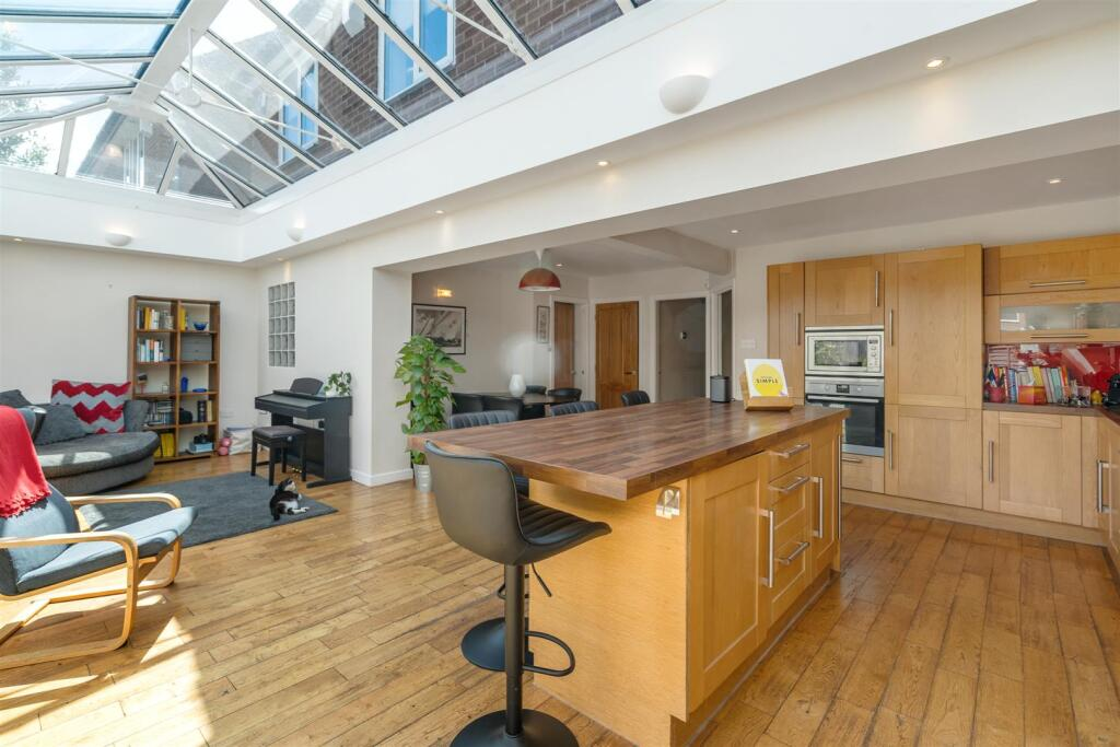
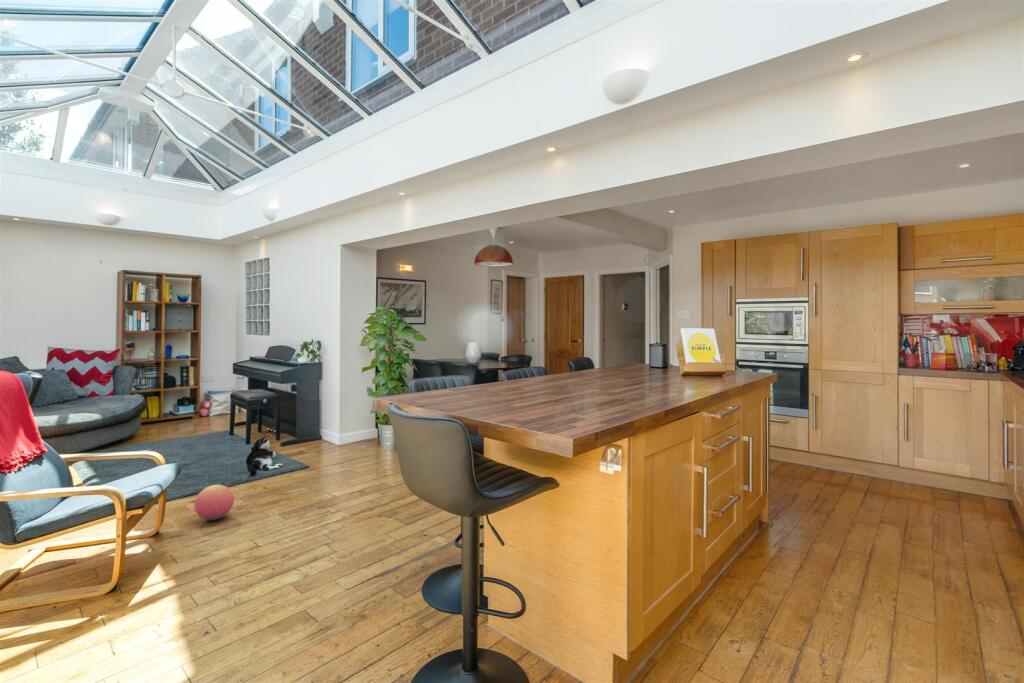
+ ball (214, 502)
